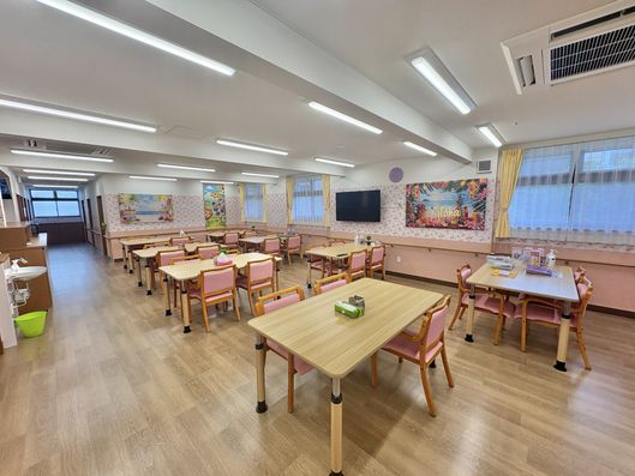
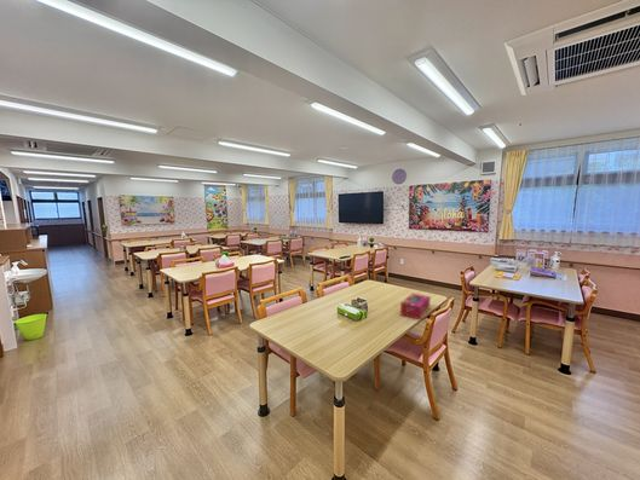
+ tissue box (415, 305)
